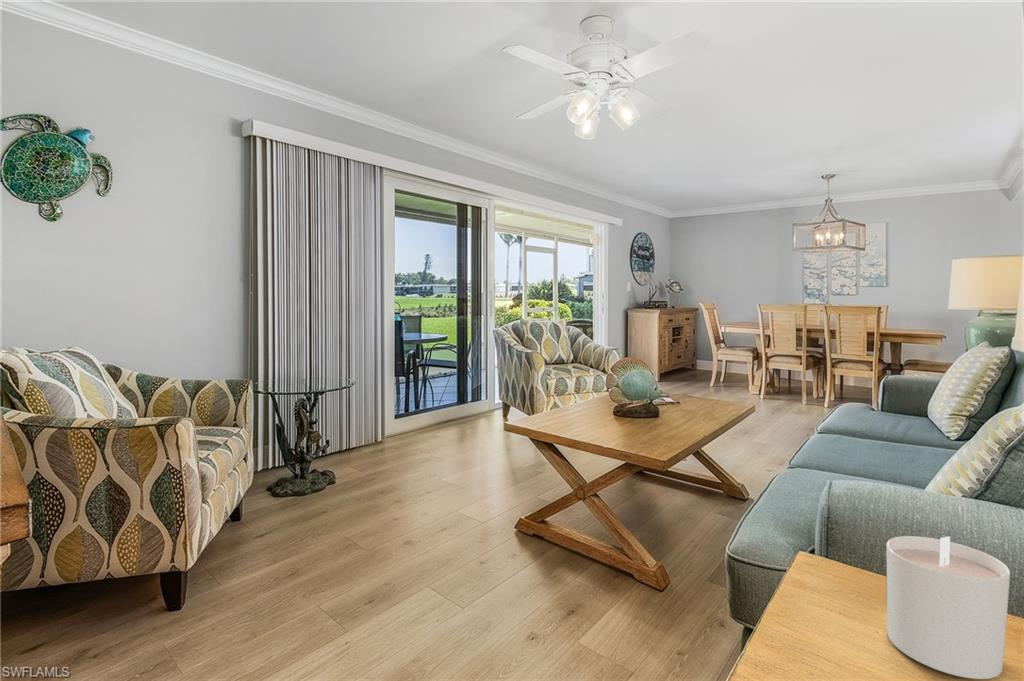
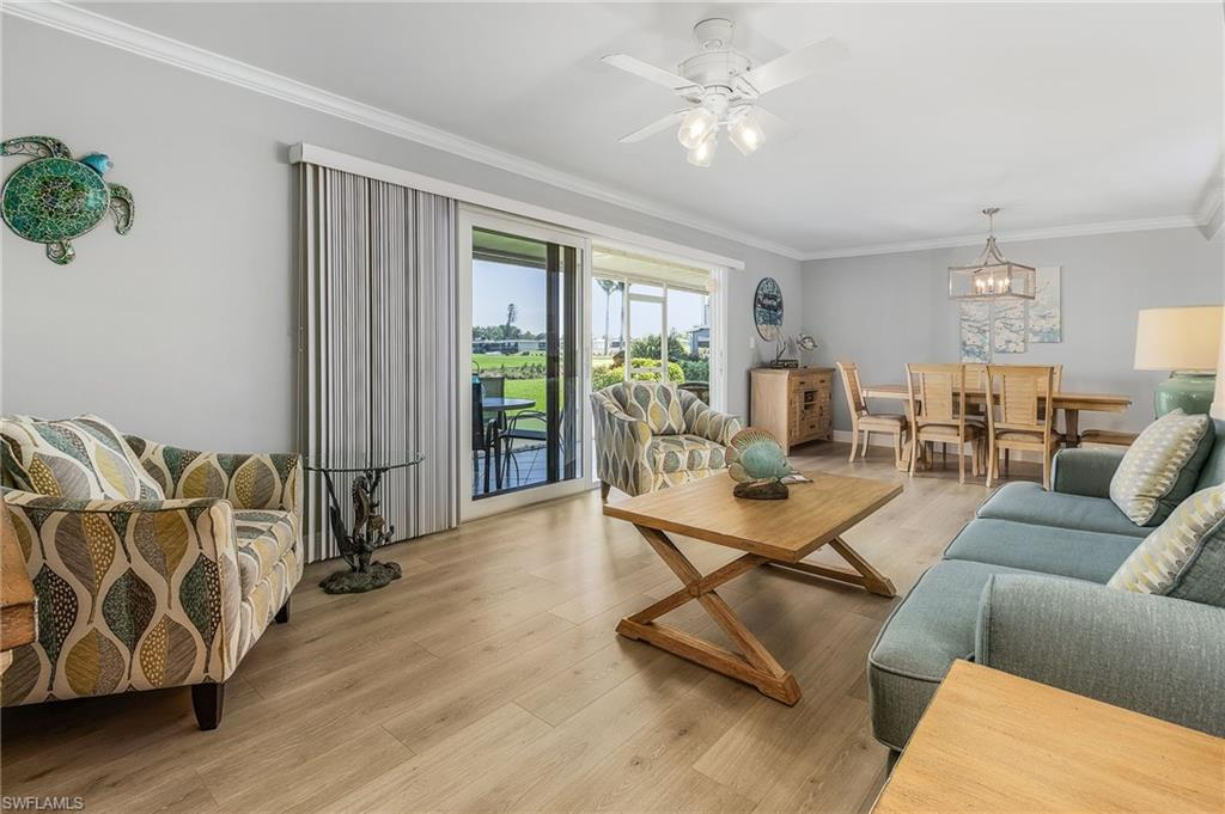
- candle (943, 593)
